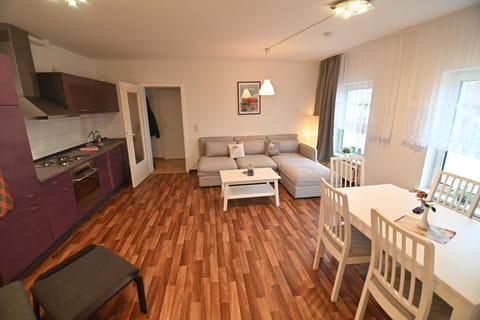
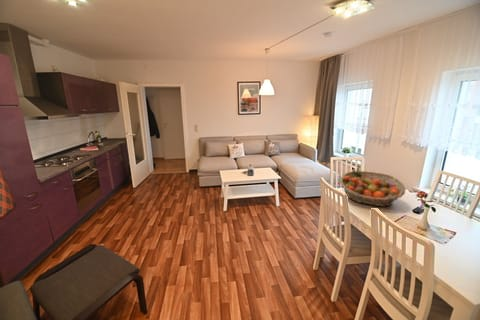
+ fruit basket (369, 187)
